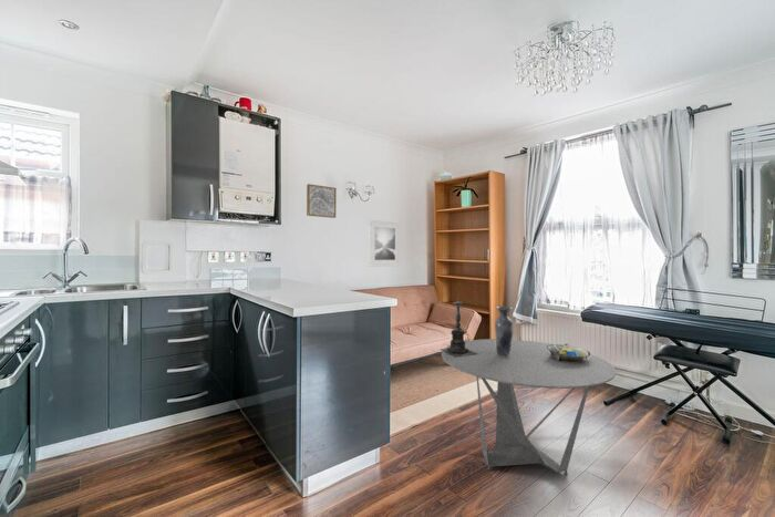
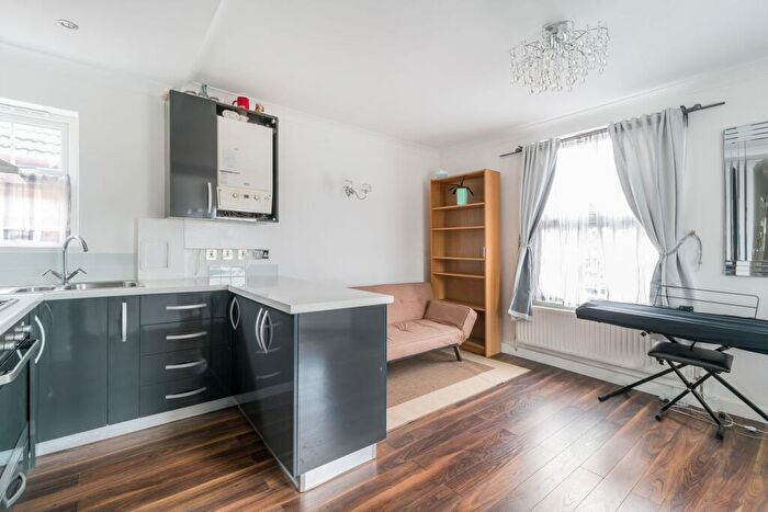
- vase (504, 331)
- candle holder (458, 322)
- wall art (321, 201)
- coffee table (518, 409)
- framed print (384, 244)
- decorative bowl (565, 350)
